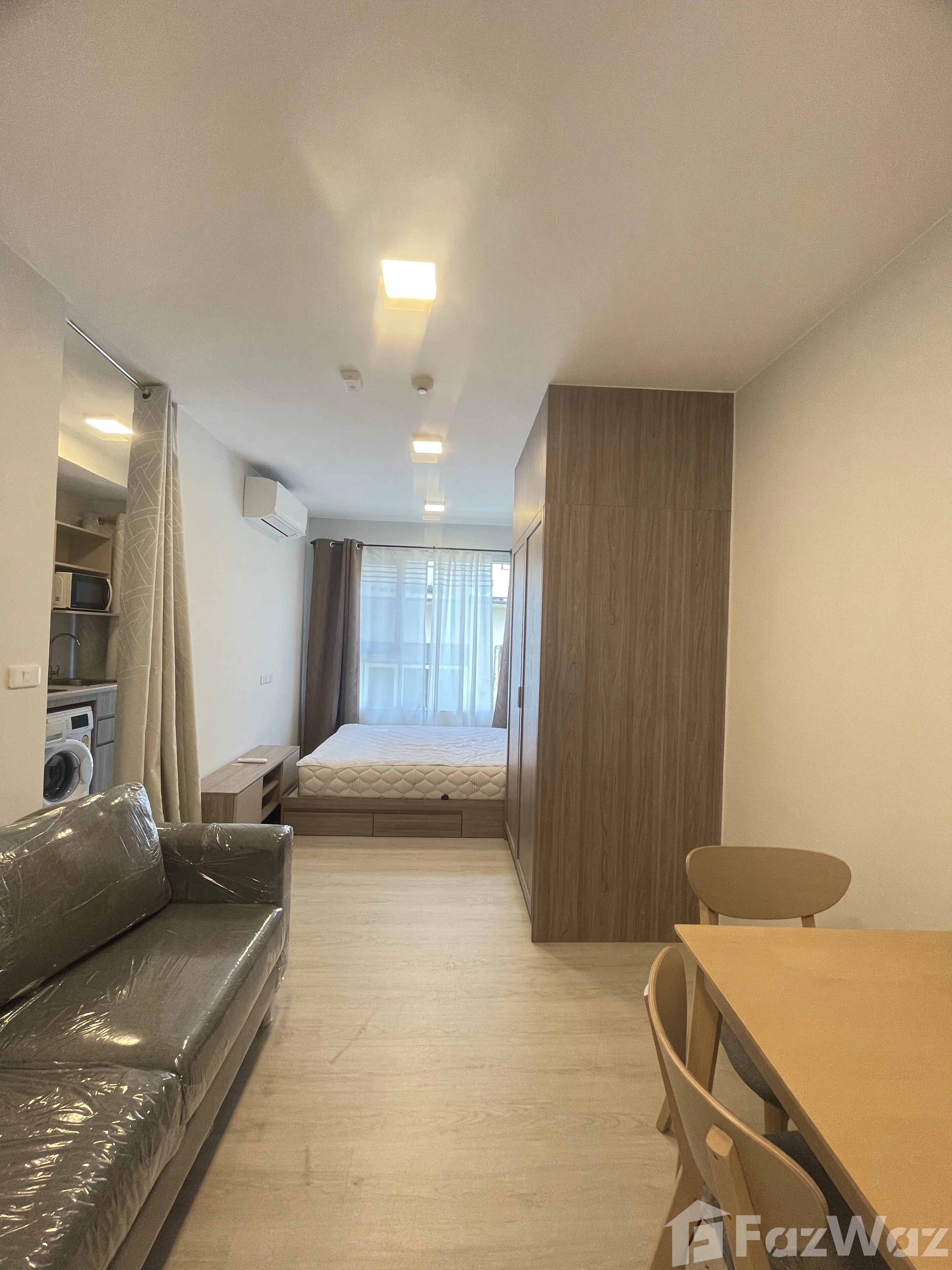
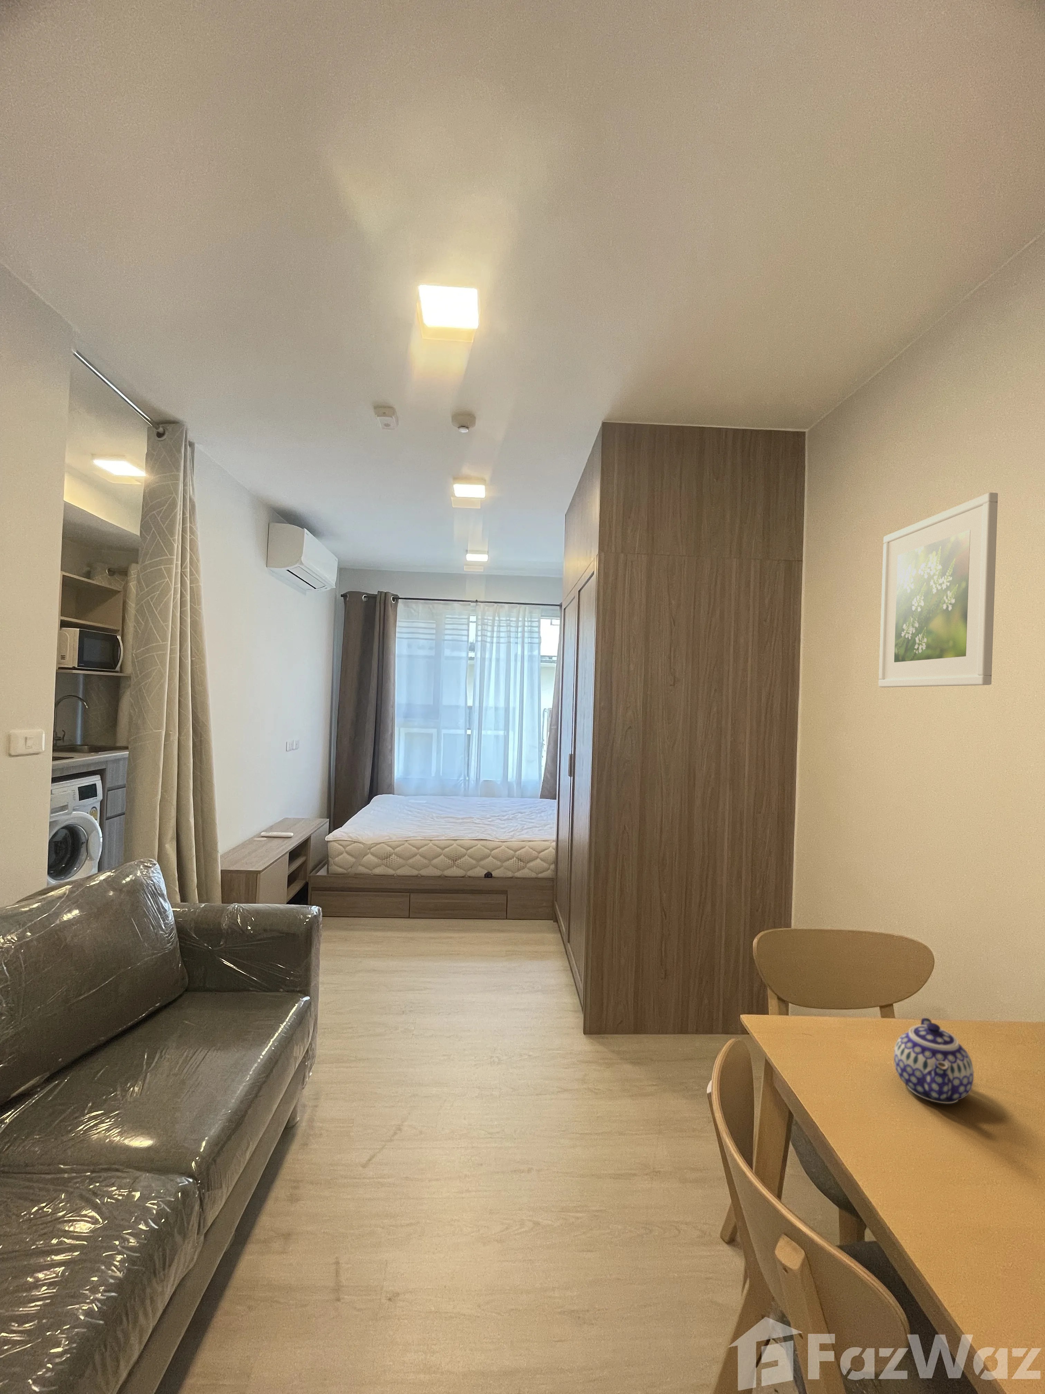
+ teapot (933, 1057)
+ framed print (931, 602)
